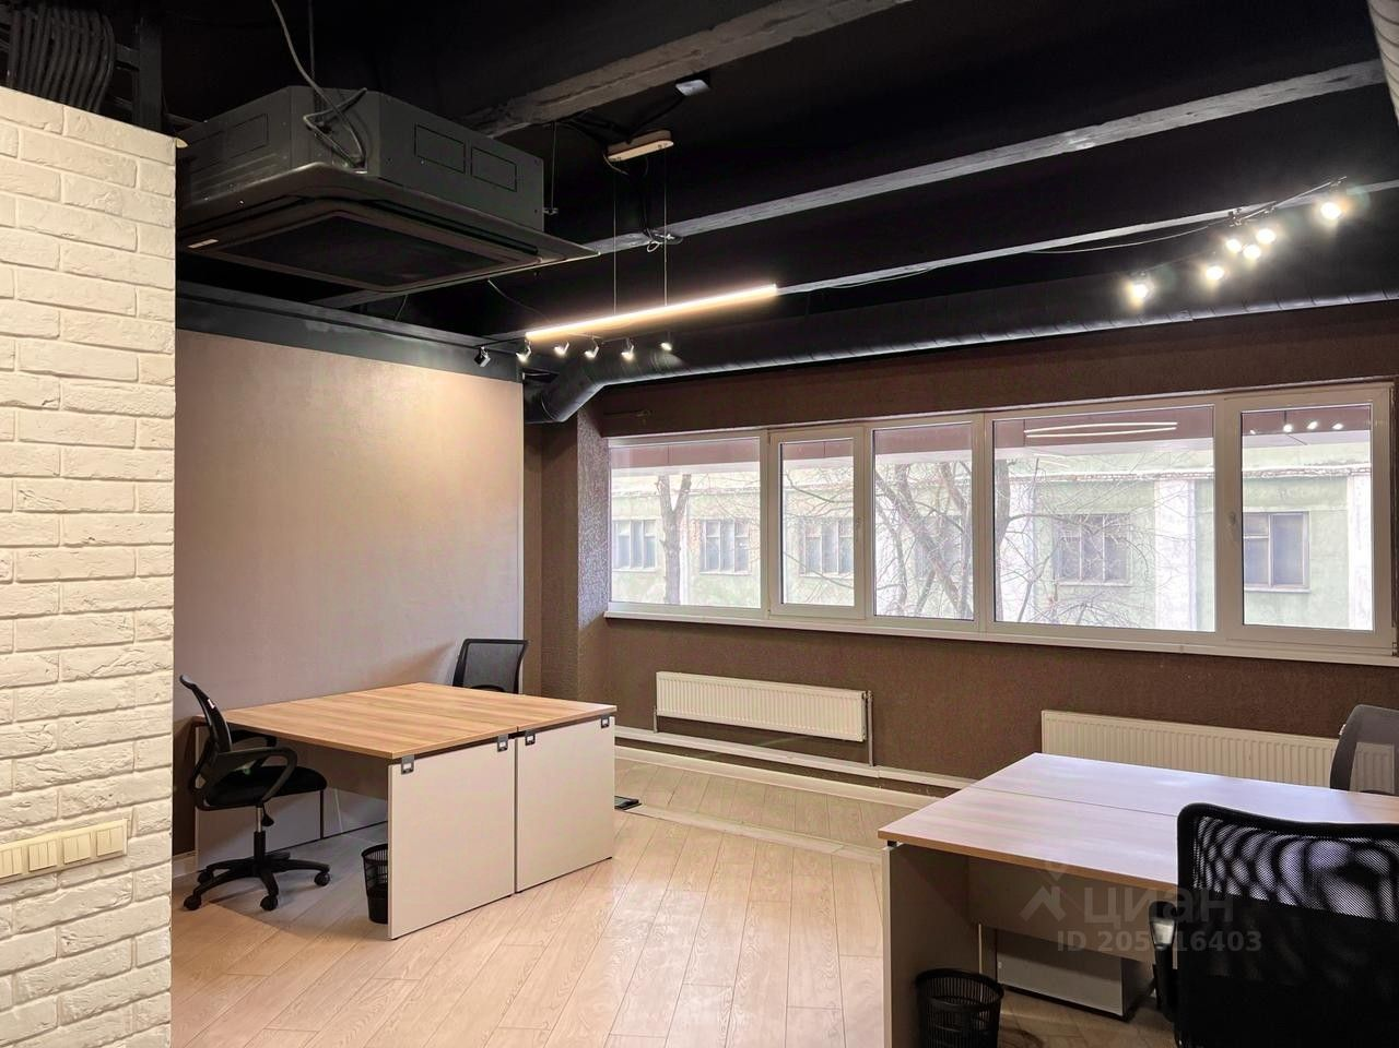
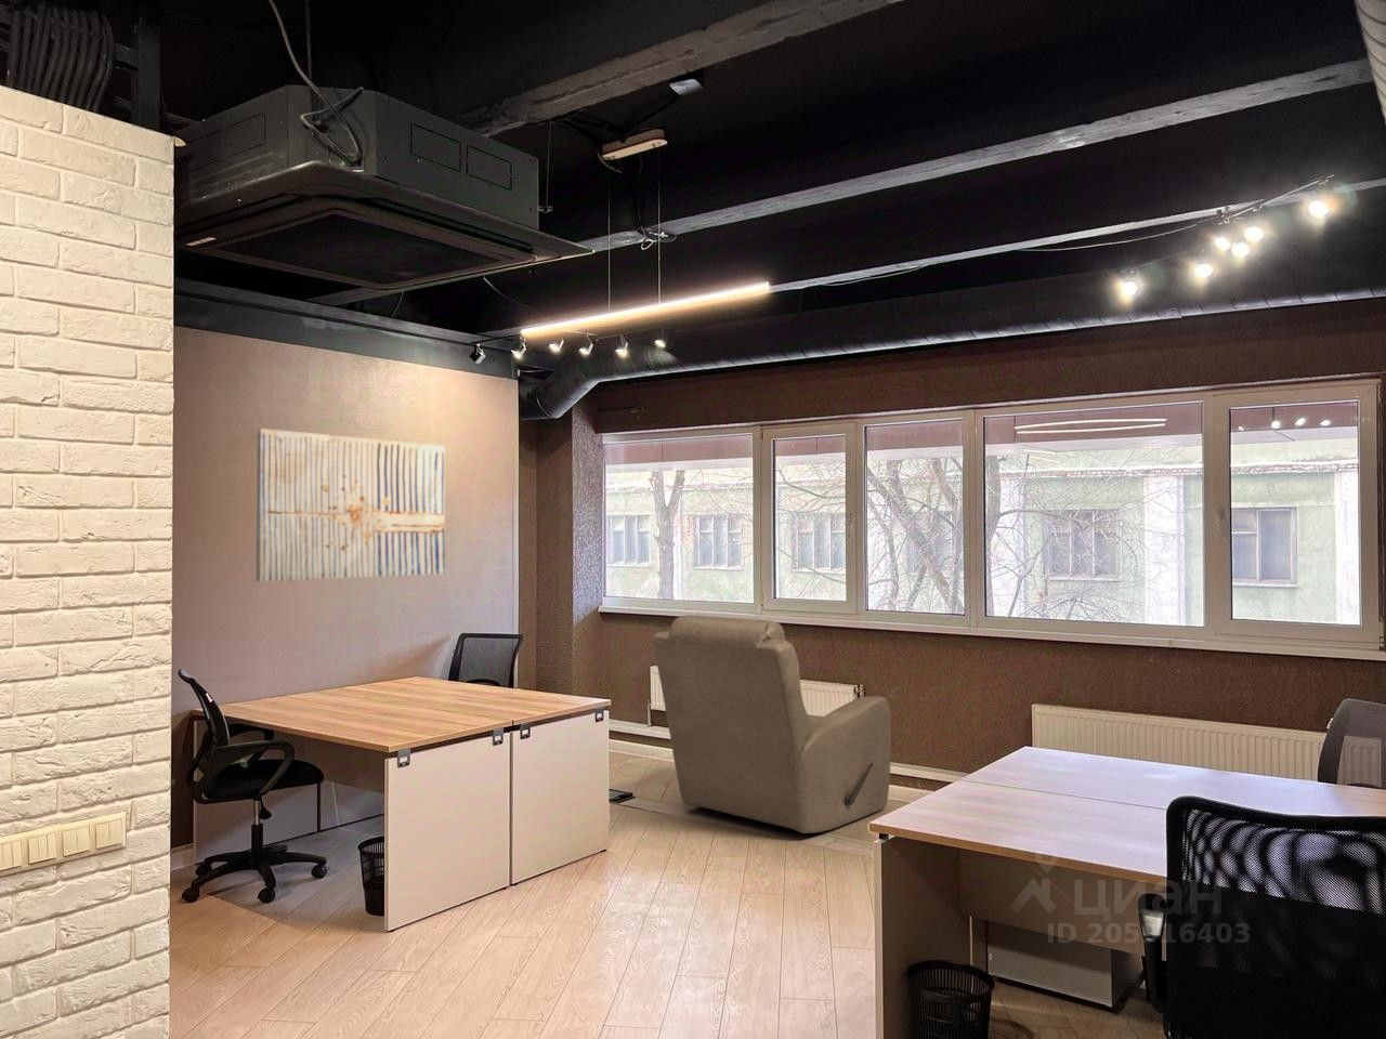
+ chair (773, 714)
+ wall art (358, 507)
